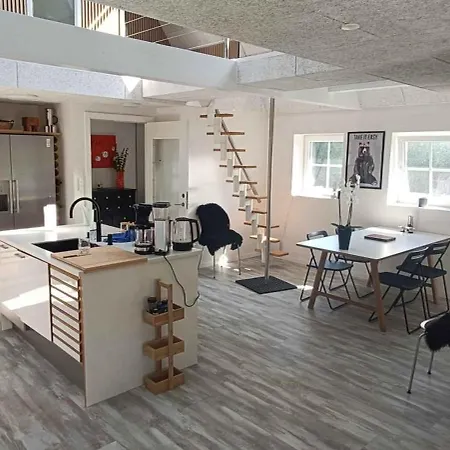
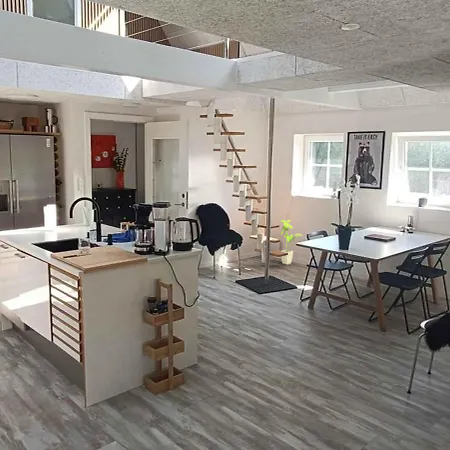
+ house plant (288, 242)
